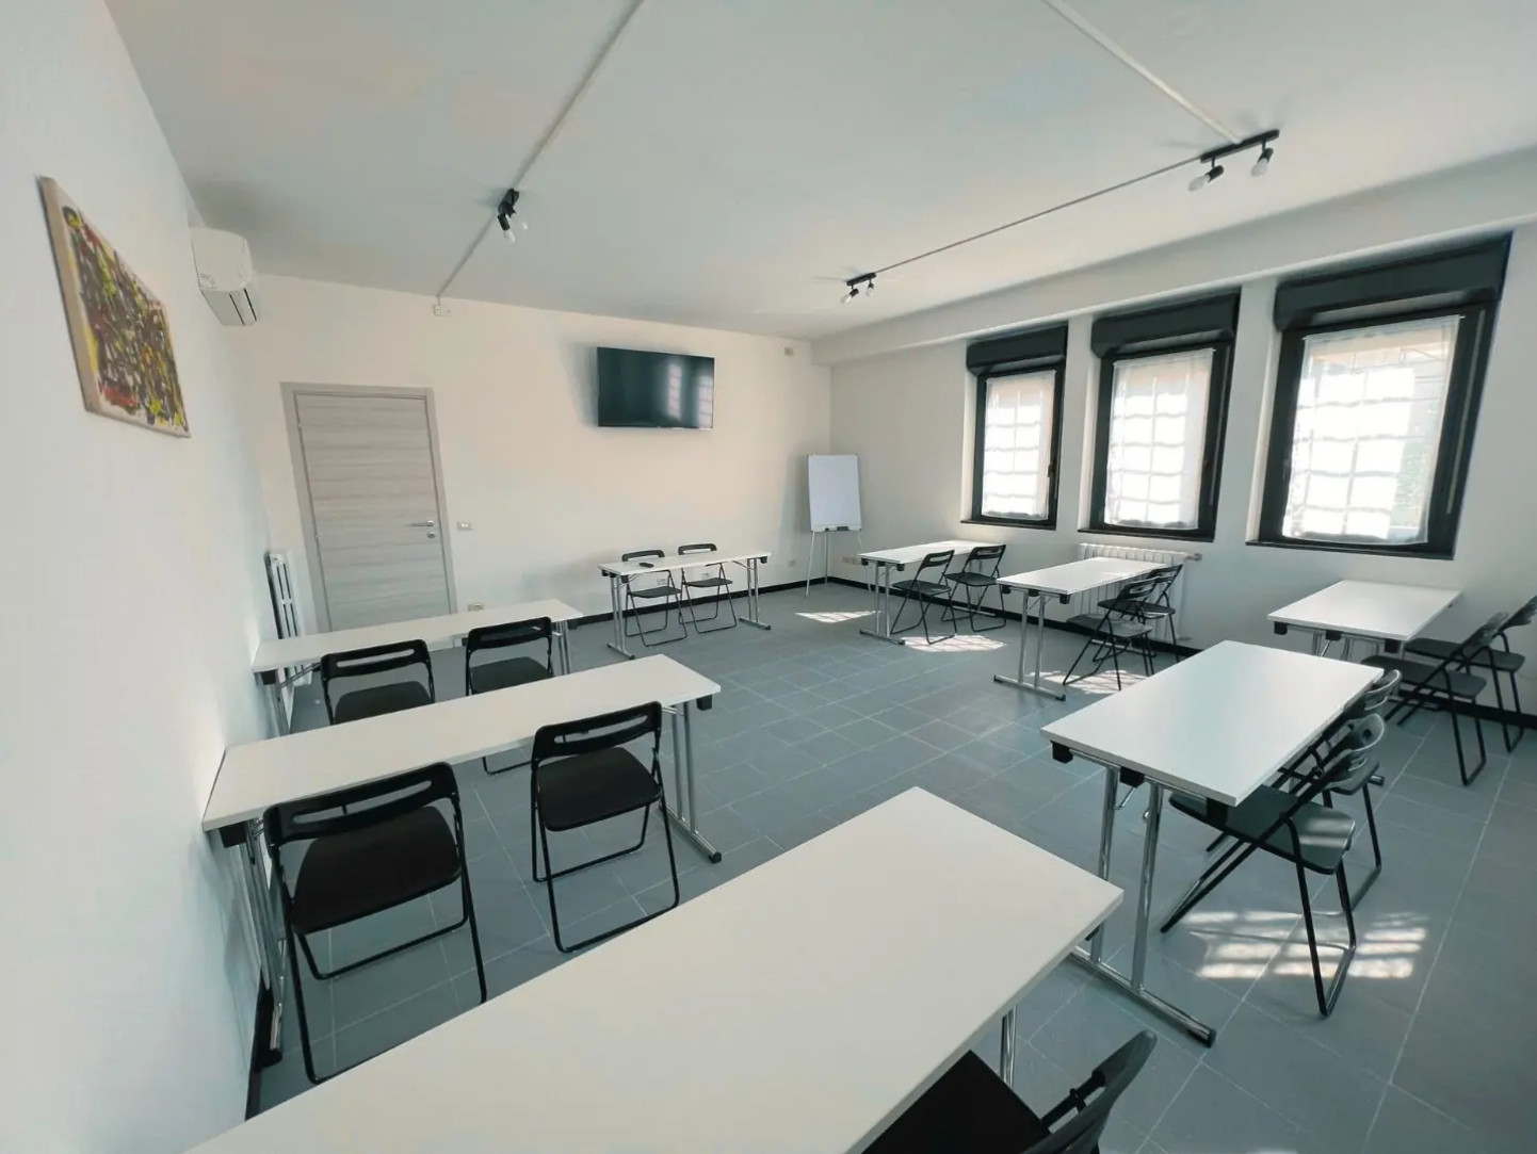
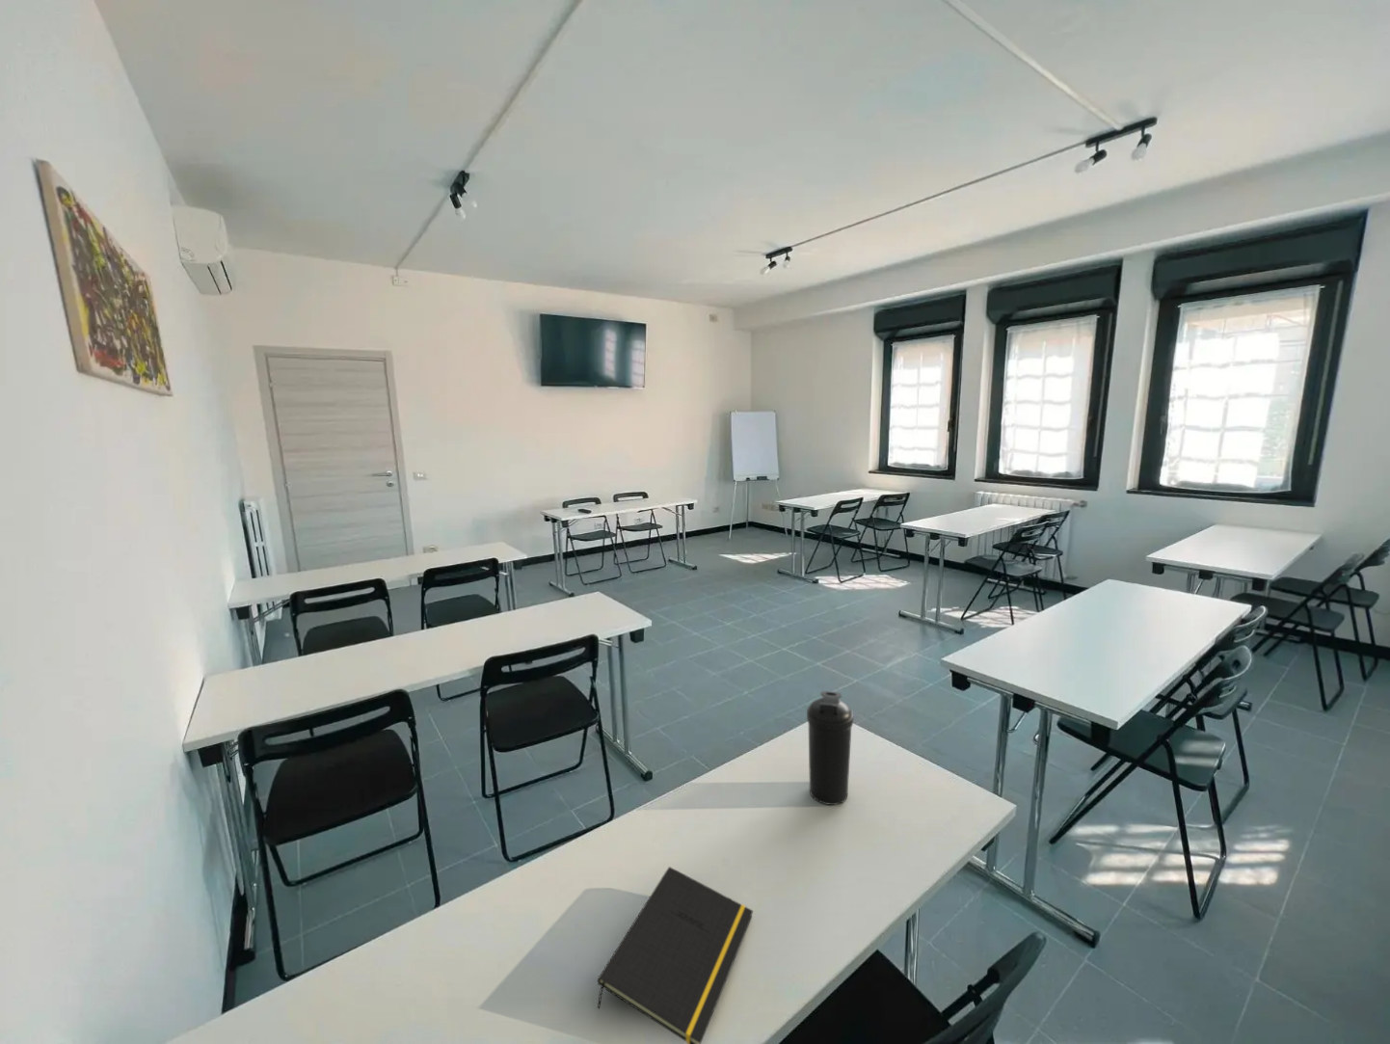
+ water bottle (829, 746)
+ notepad (682, 944)
